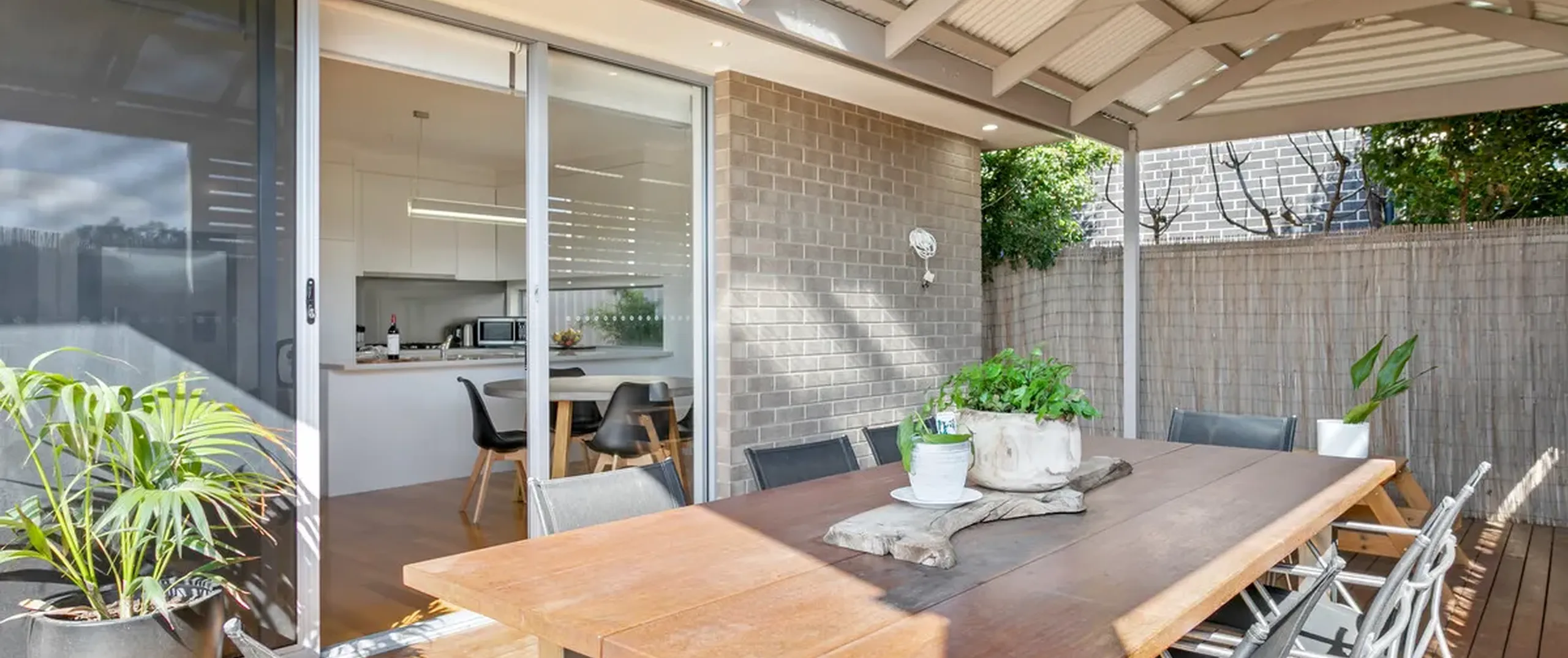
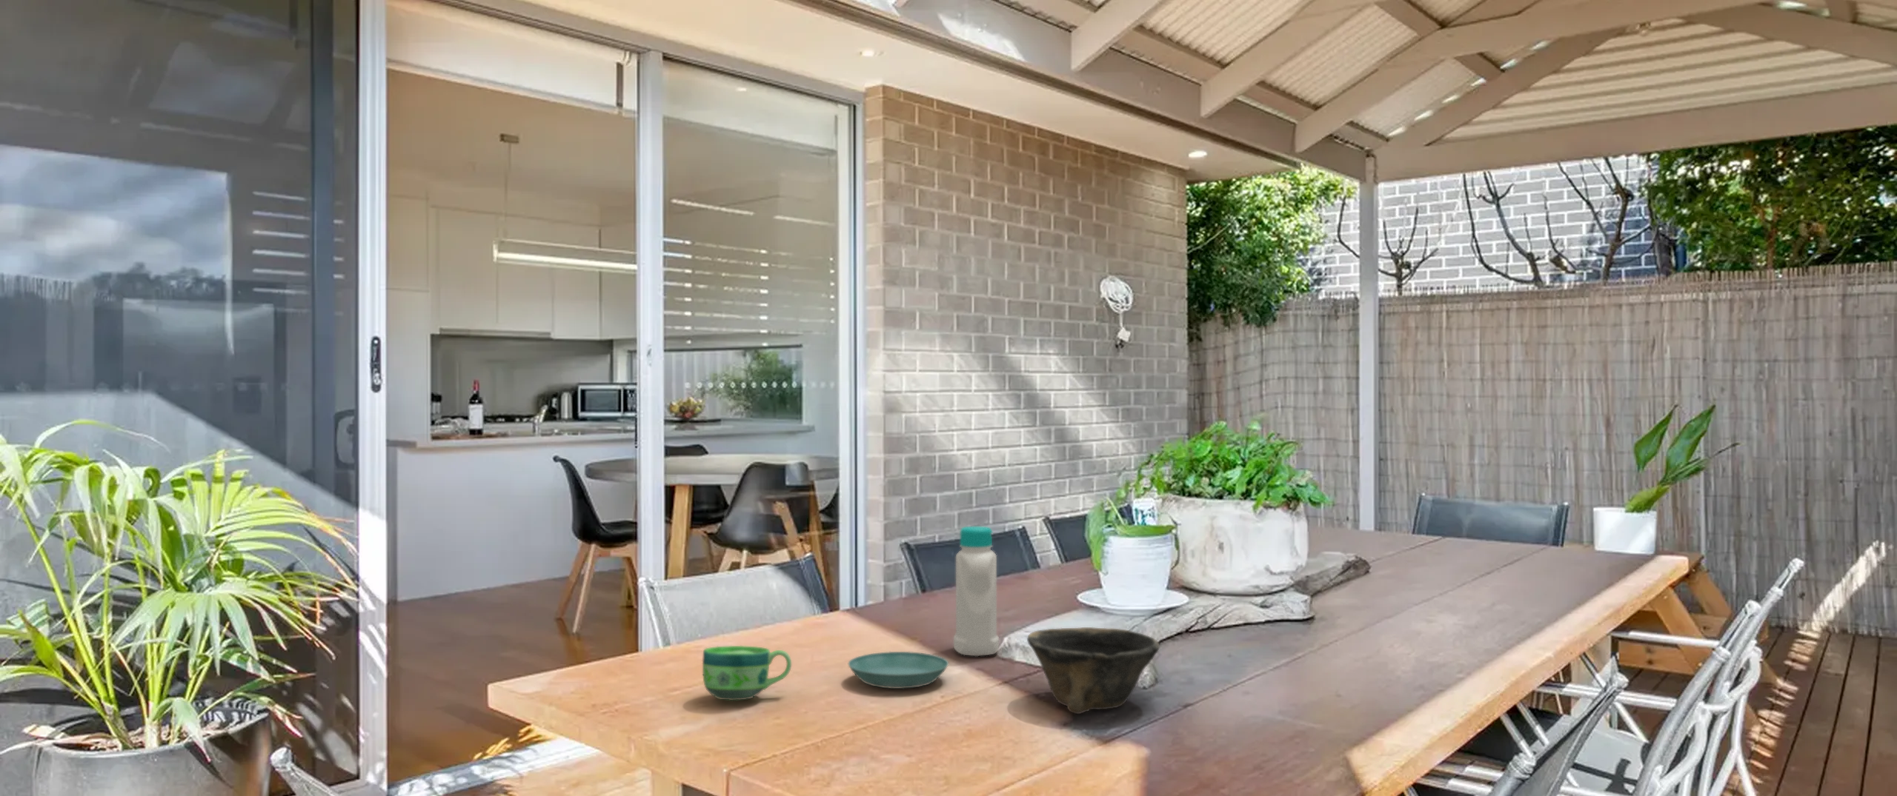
+ cup (746, 671)
+ saucer (898, 671)
+ bottle (976, 589)
+ bowl (1092, 669)
